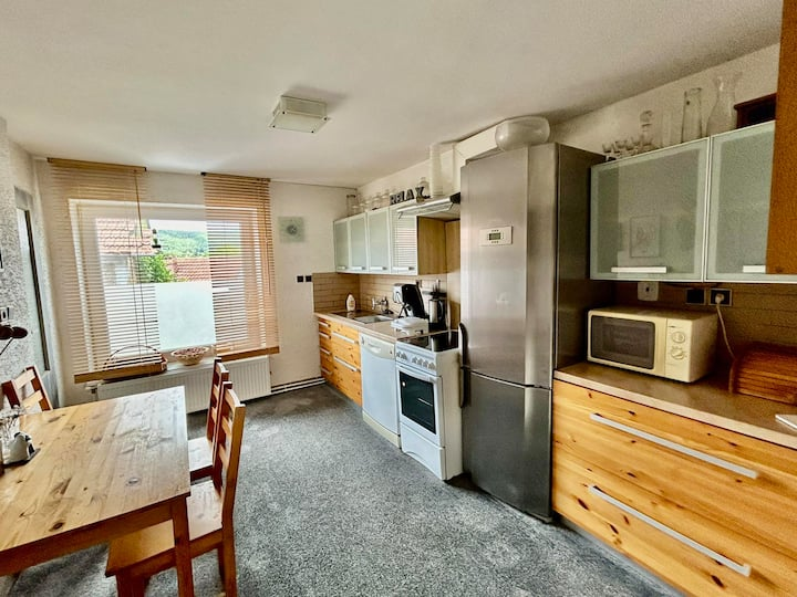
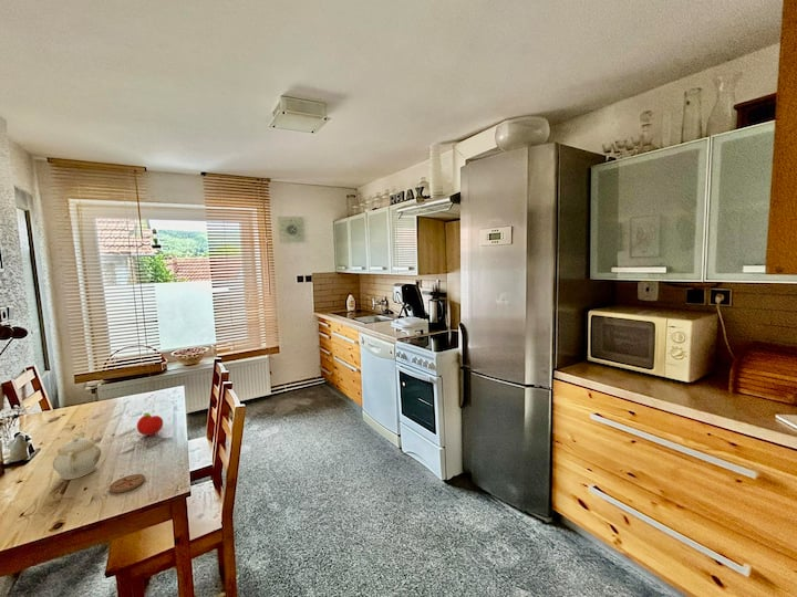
+ teapot (76, 455)
+ fruit (149, 423)
+ coaster (127, 483)
